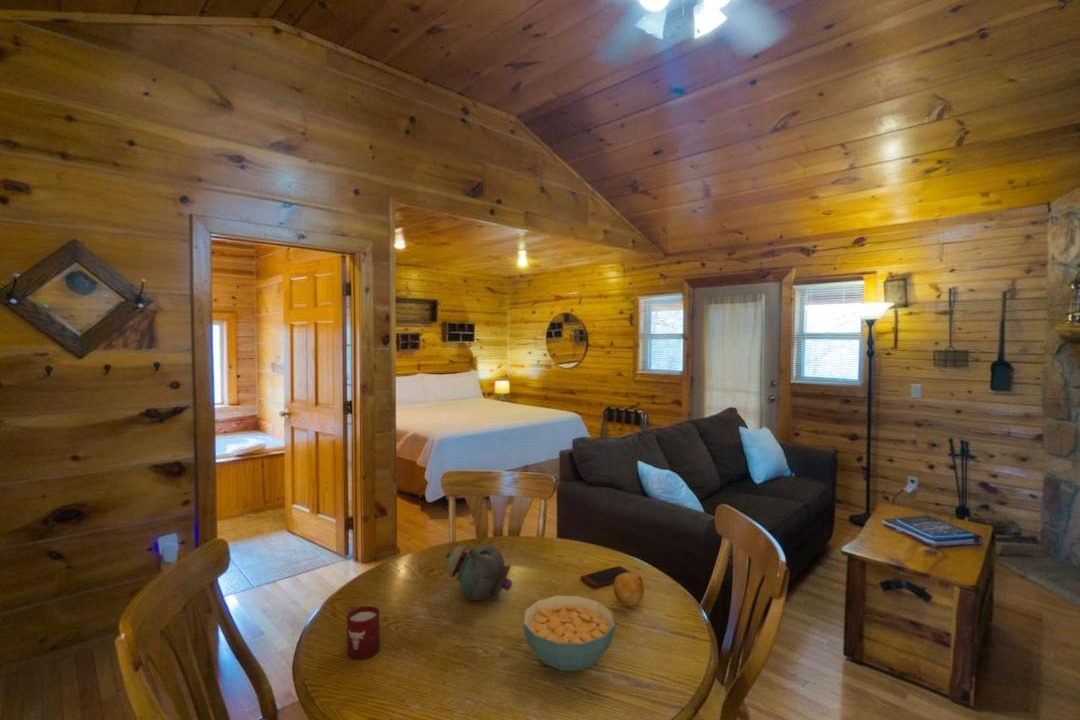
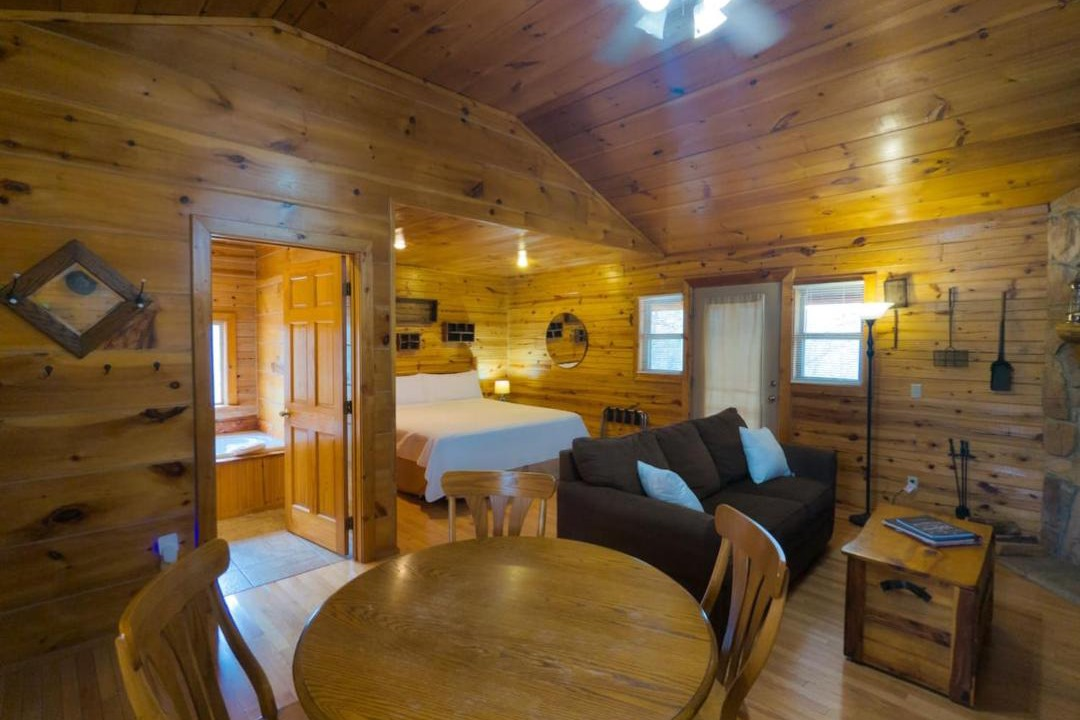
- smartphone (607, 576)
- fruit (628, 589)
- cup (365, 628)
- teapot (477, 567)
- cereal bowl (568, 639)
